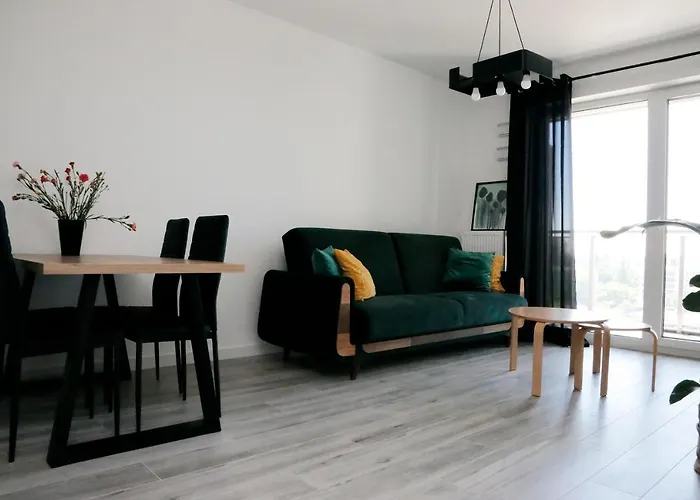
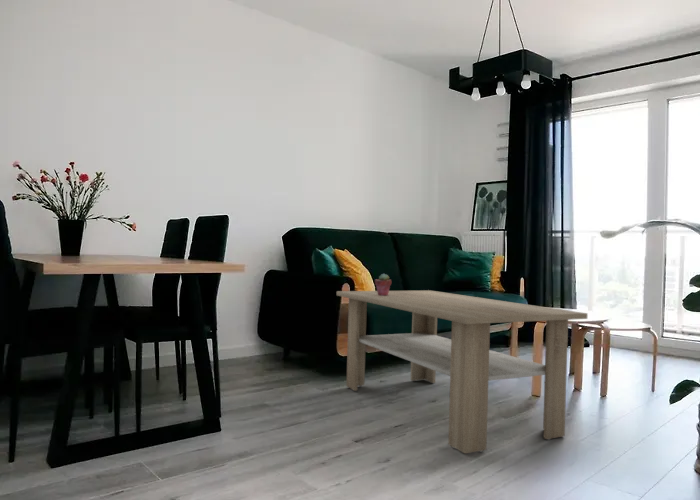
+ potted succulent (383, 284)
+ coffee table (442, 354)
